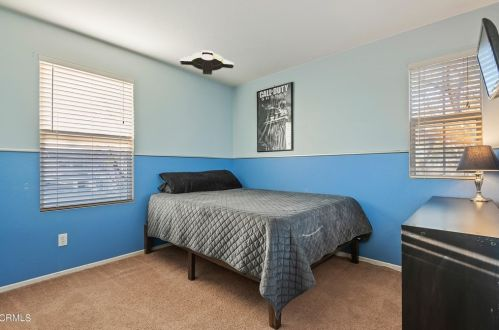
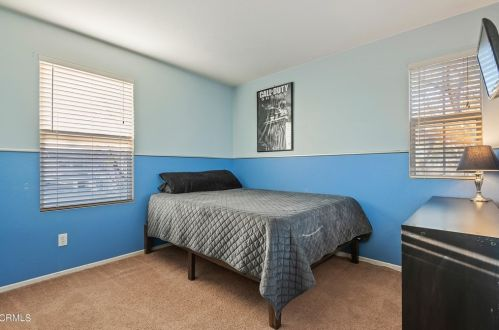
- ceiling light (207, 59)
